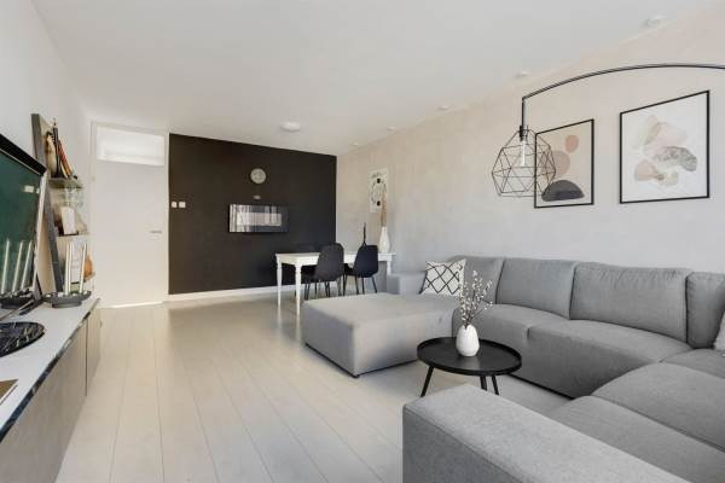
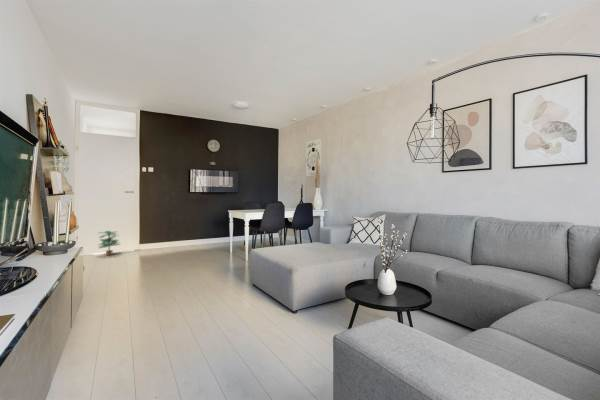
+ potted plant (109, 243)
